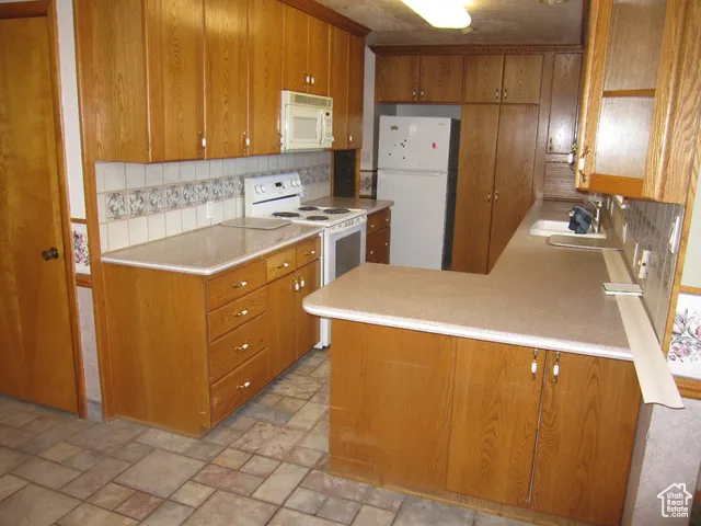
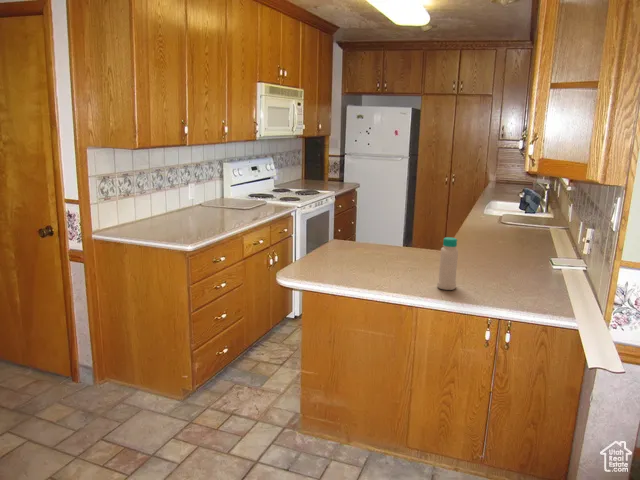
+ bottle (448, 263)
